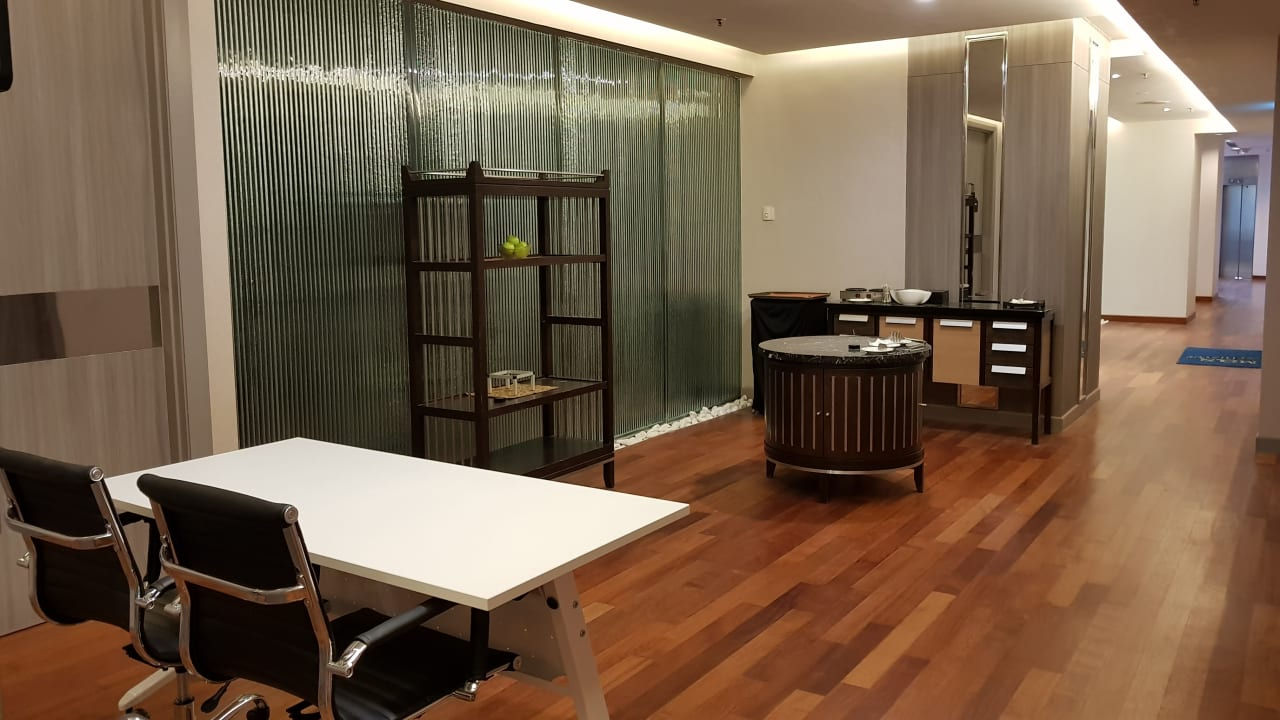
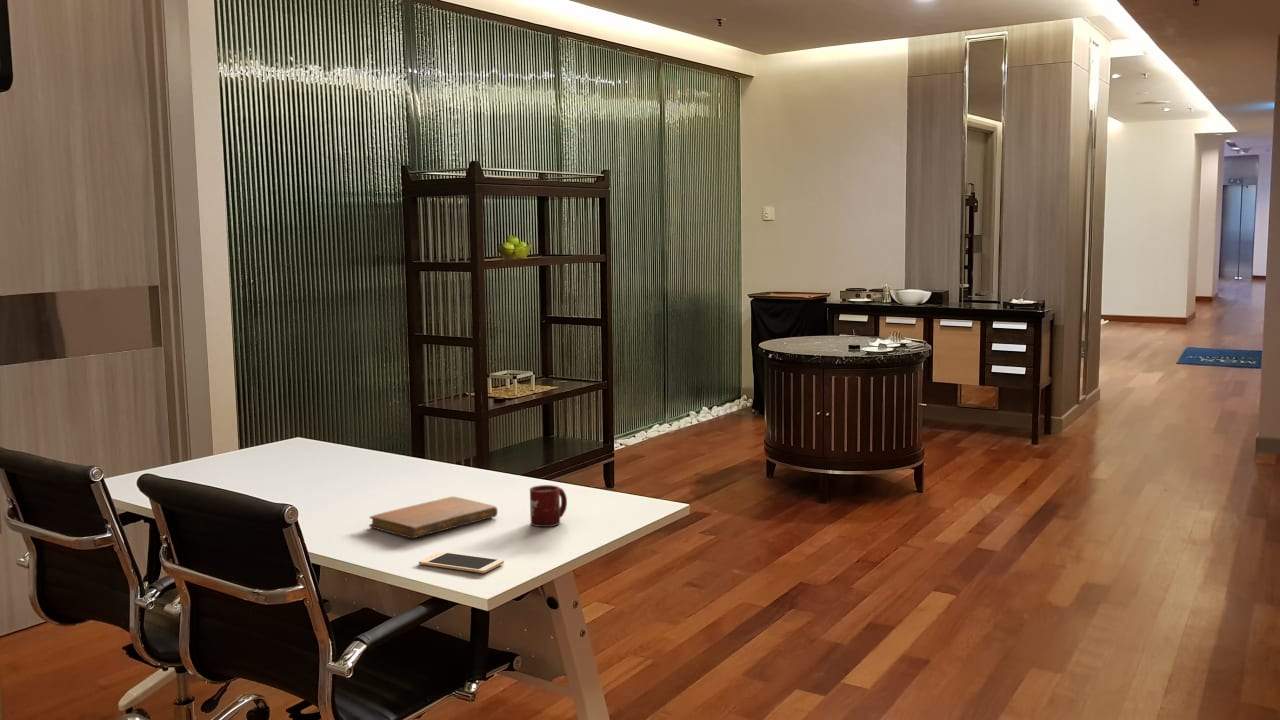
+ cell phone (461, 562)
+ cup (550, 504)
+ notebook (434, 516)
